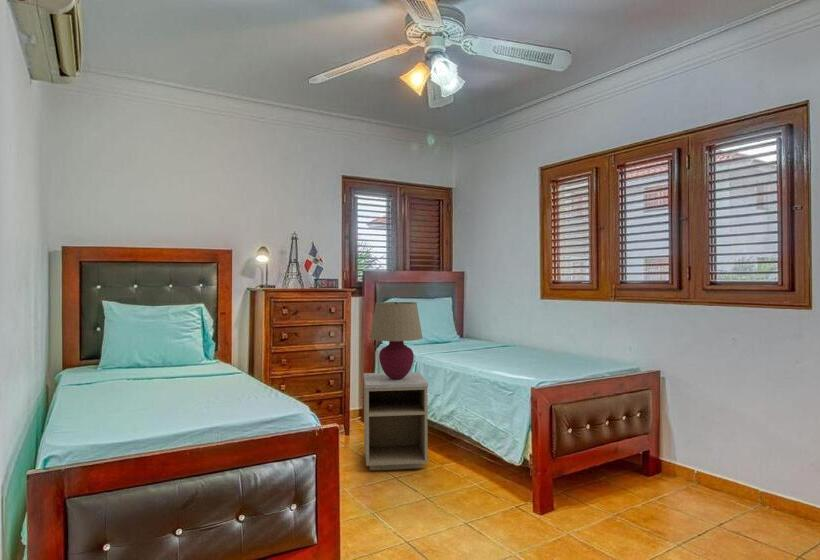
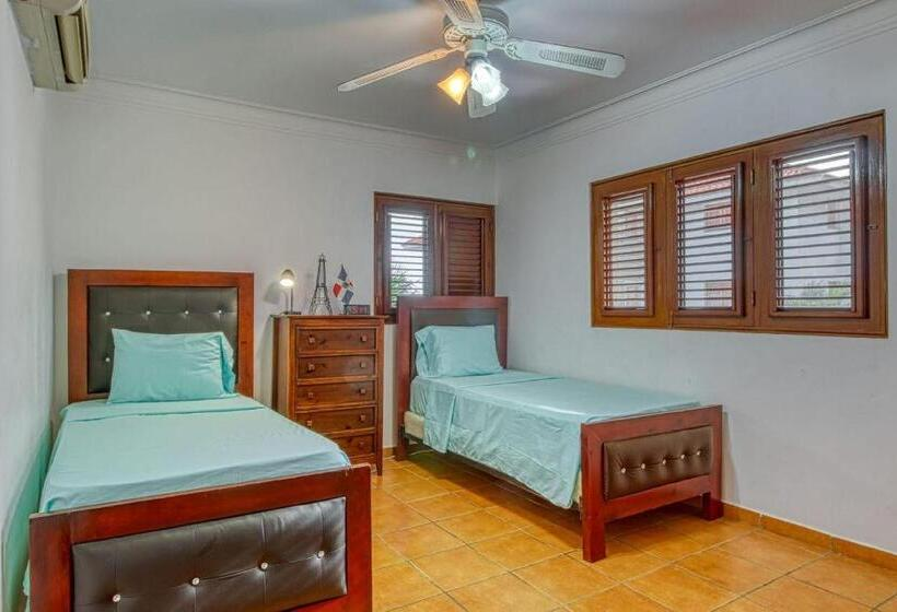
- nightstand (394, 419)
- table lamp (396, 340)
